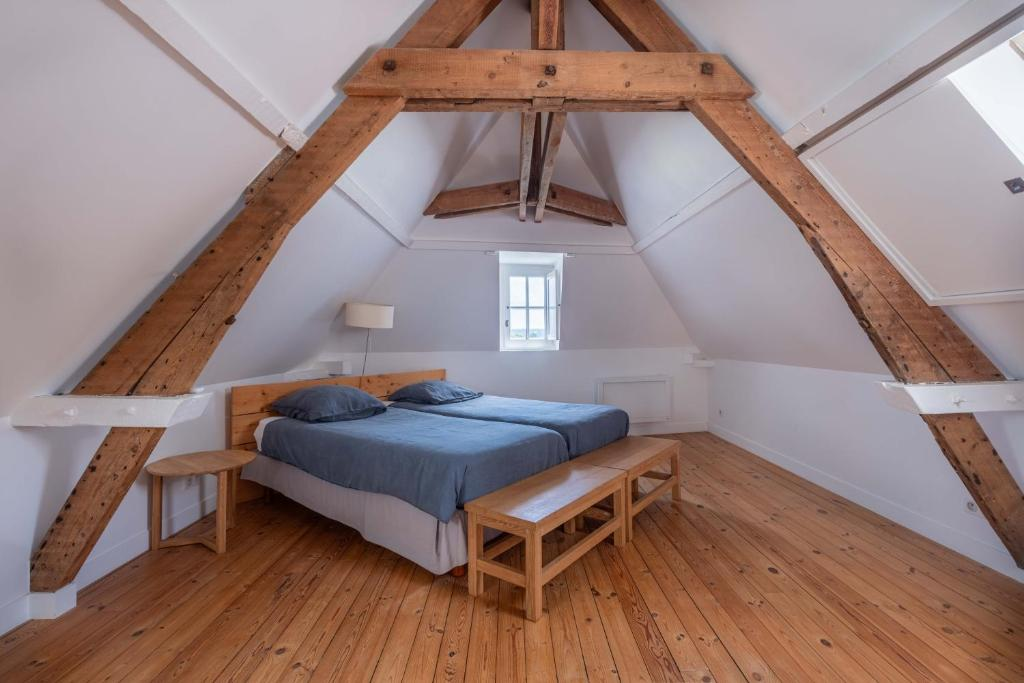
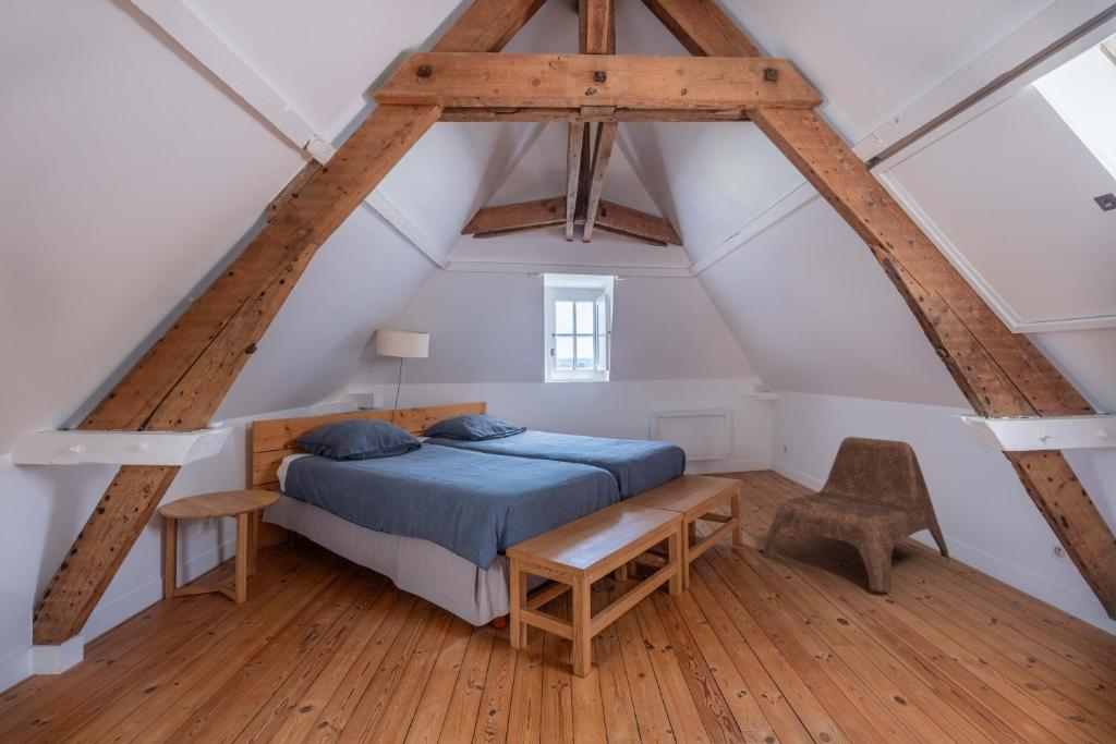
+ lounge chair (854, 499)
